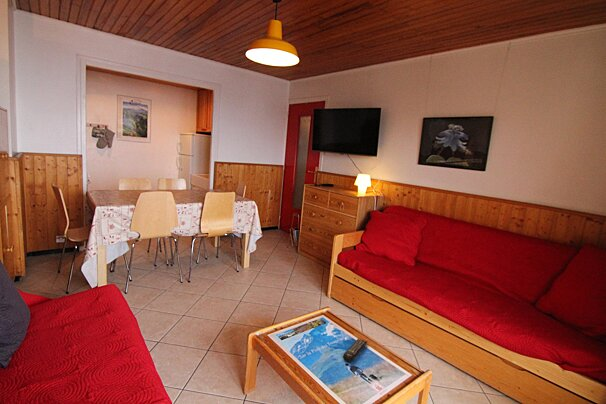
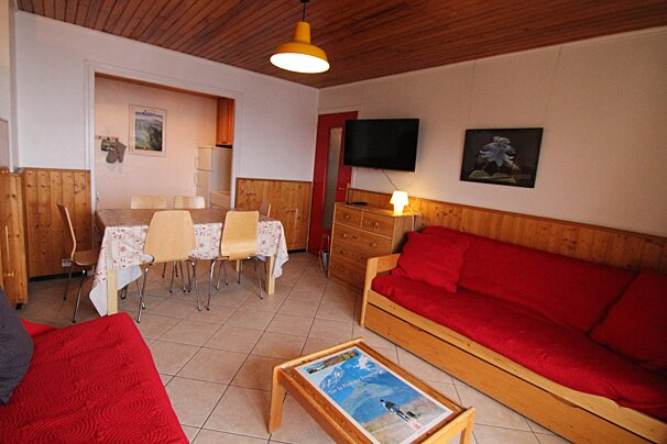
- remote control (355, 349)
